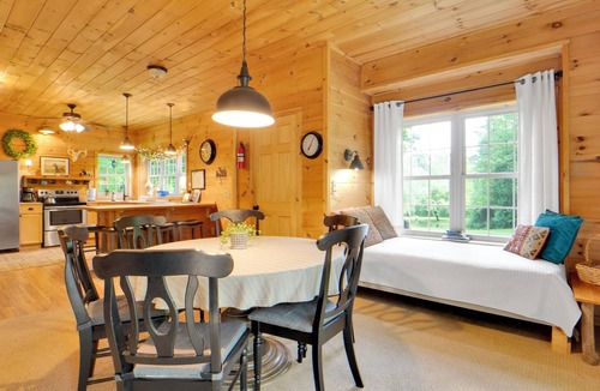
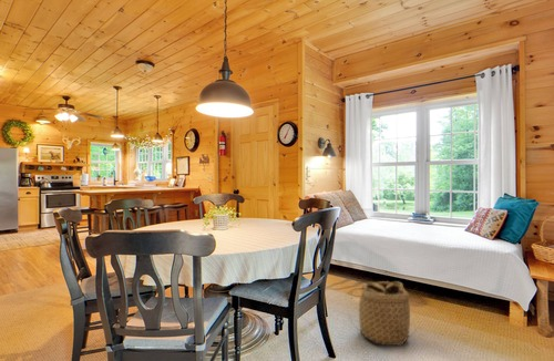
+ basket (381, 308)
